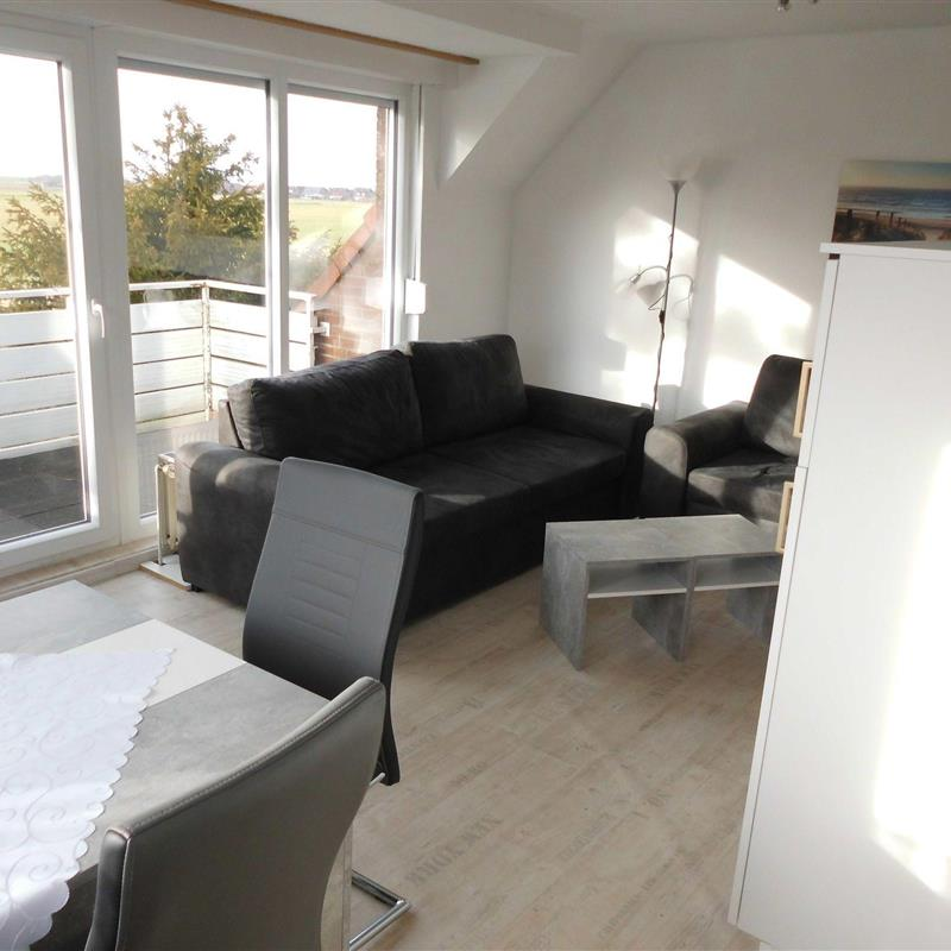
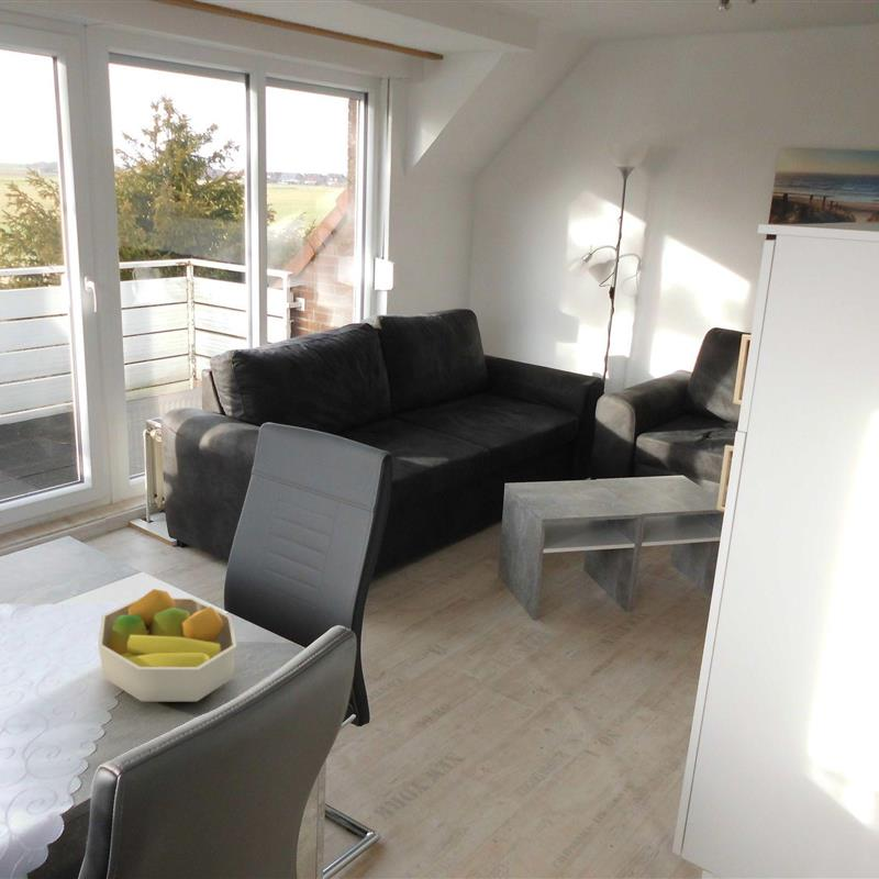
+ fruit bowl (167, 642)
